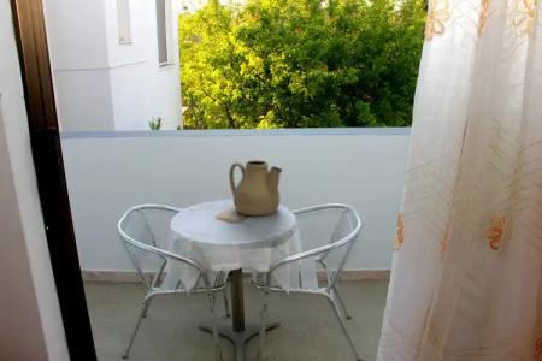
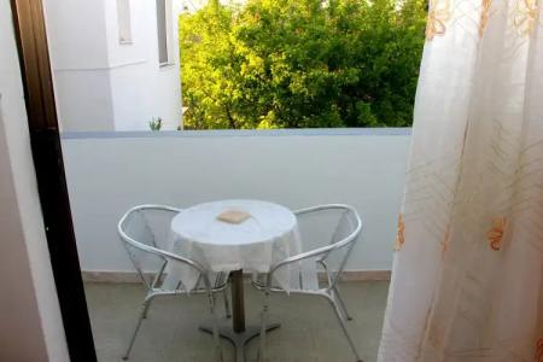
- teapot (254, 187)
